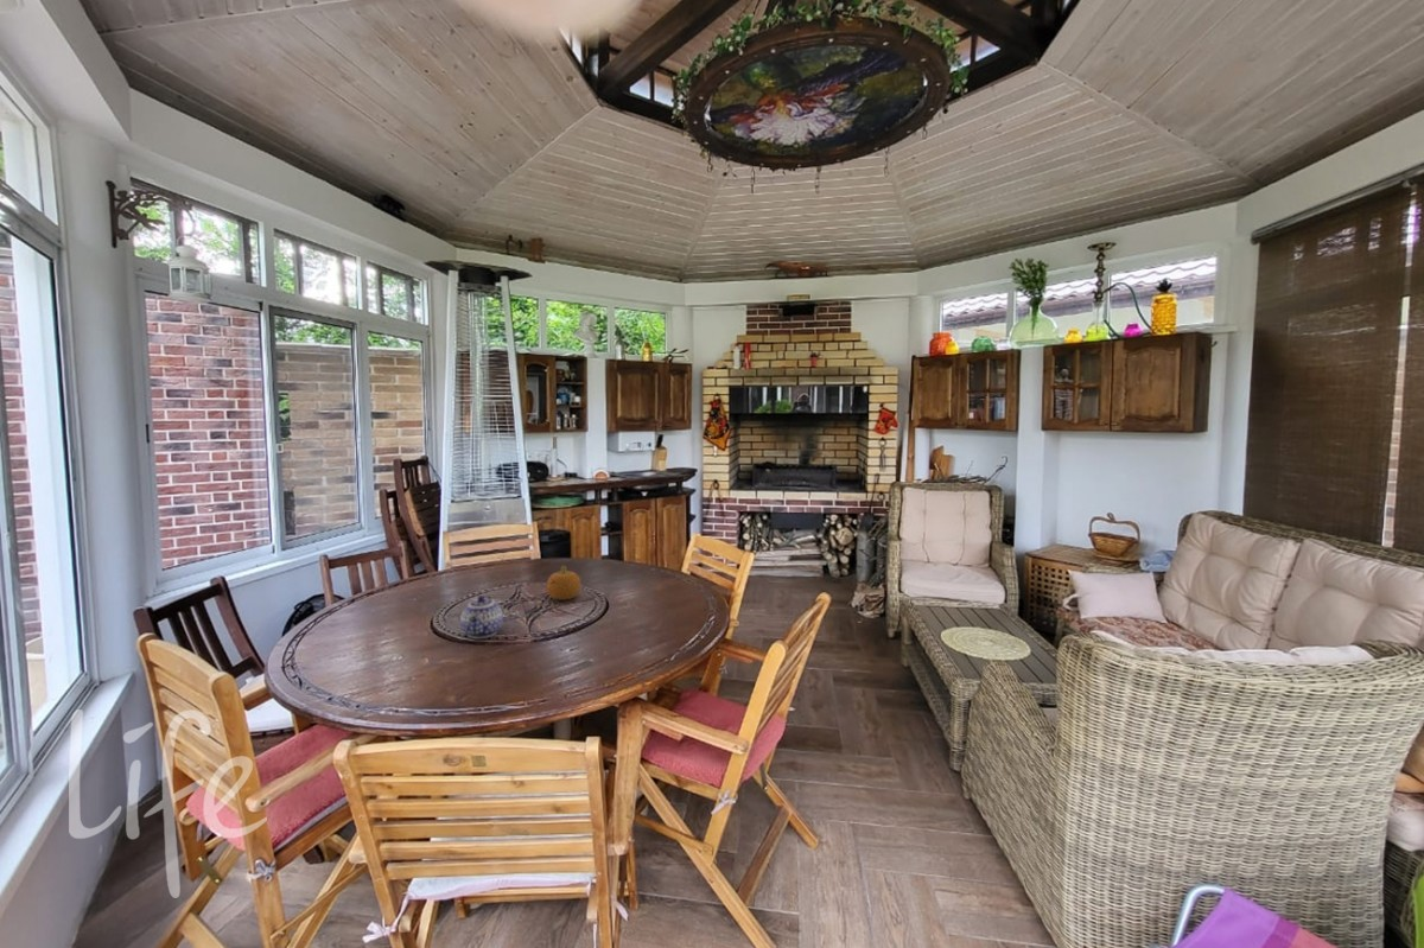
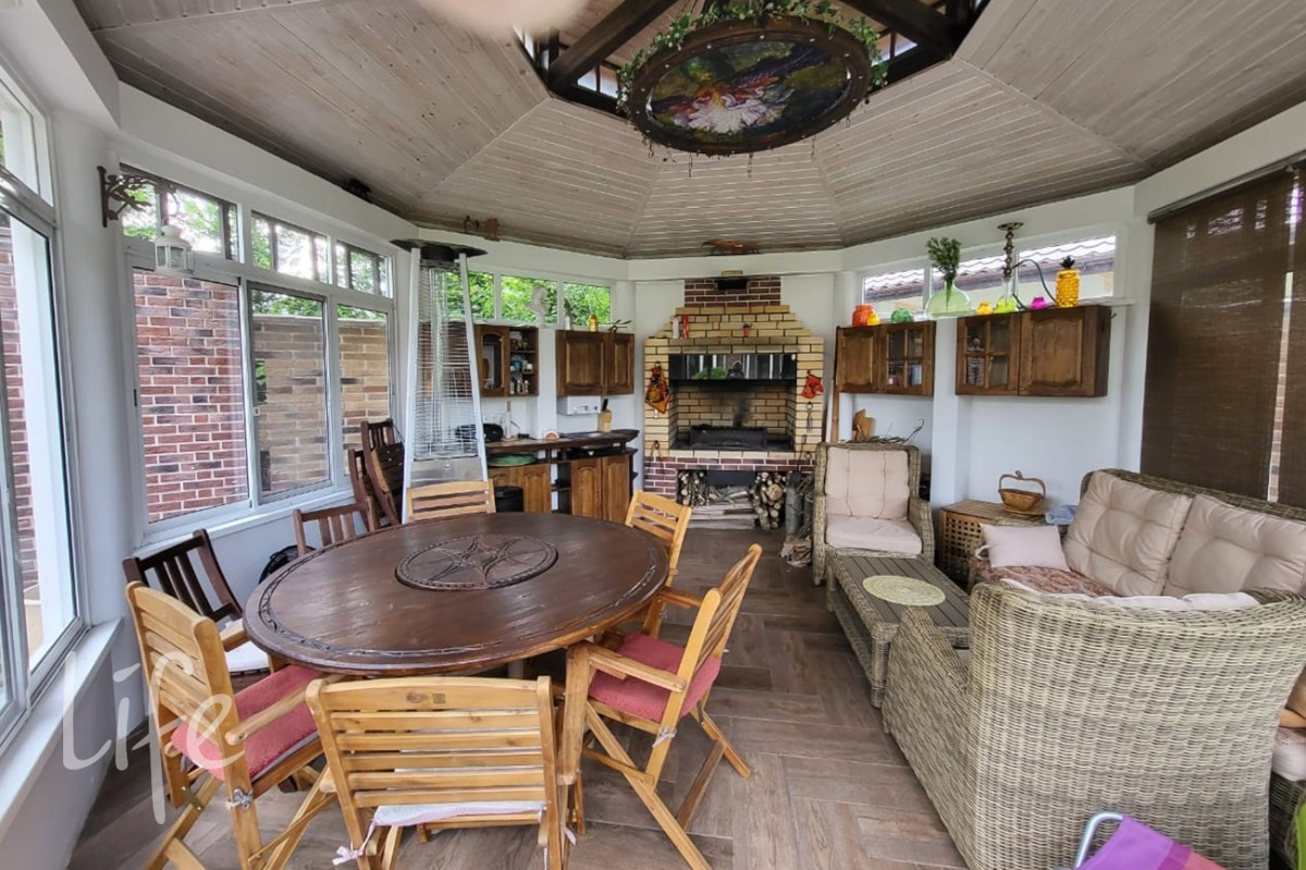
- teapot (482, 615)
- fruit (564, 581)
